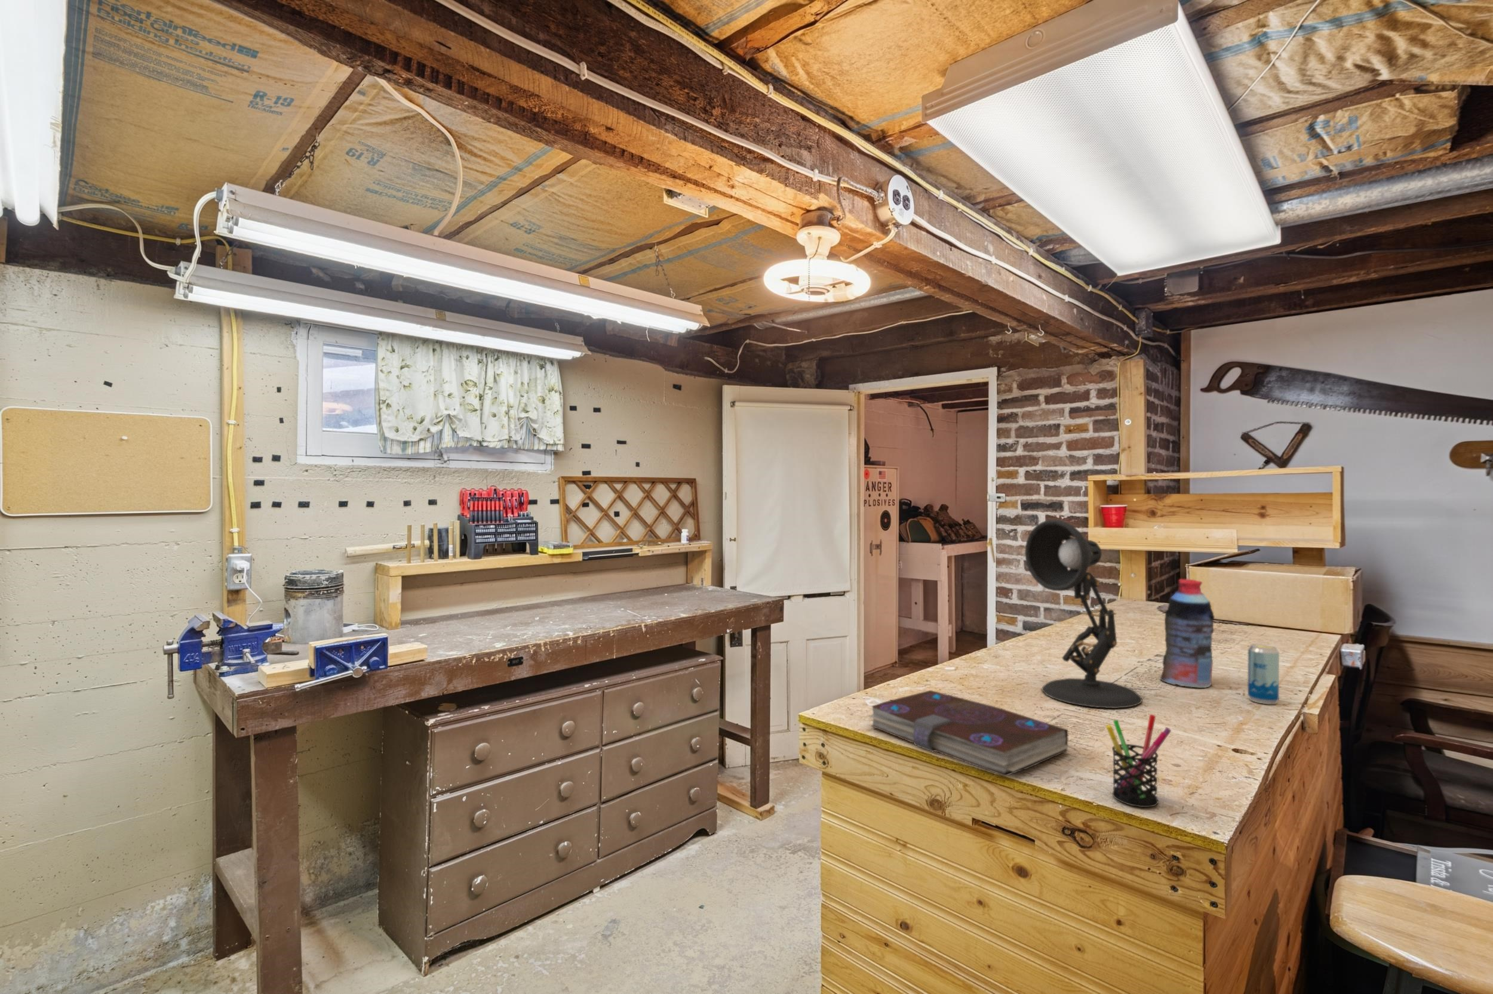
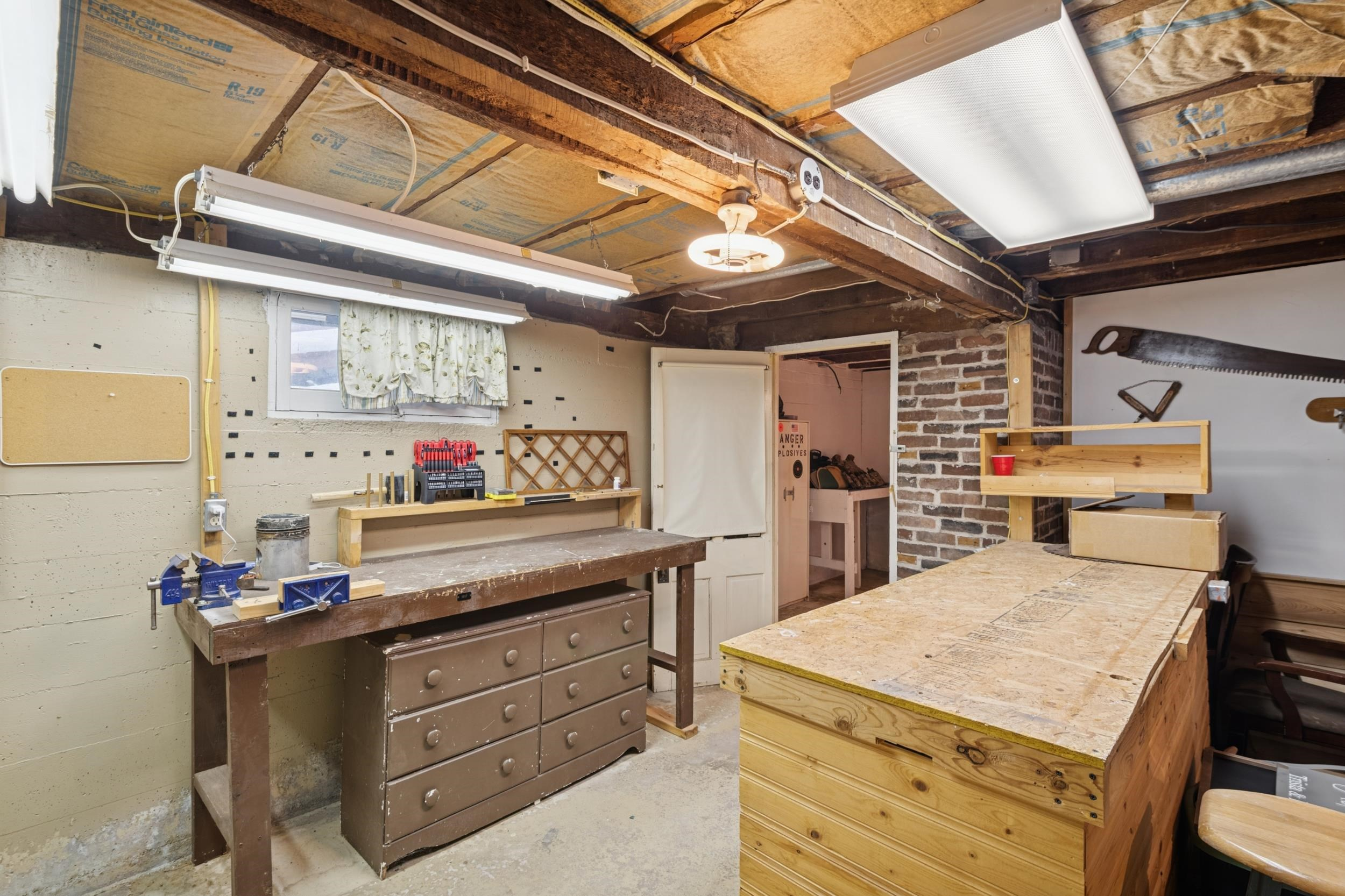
- desk lamp (1087, 606)
- book (964, 727)
- pen holder (1133, 755)
- beverage can (1263, 673)
- bottle (1186, 630)
